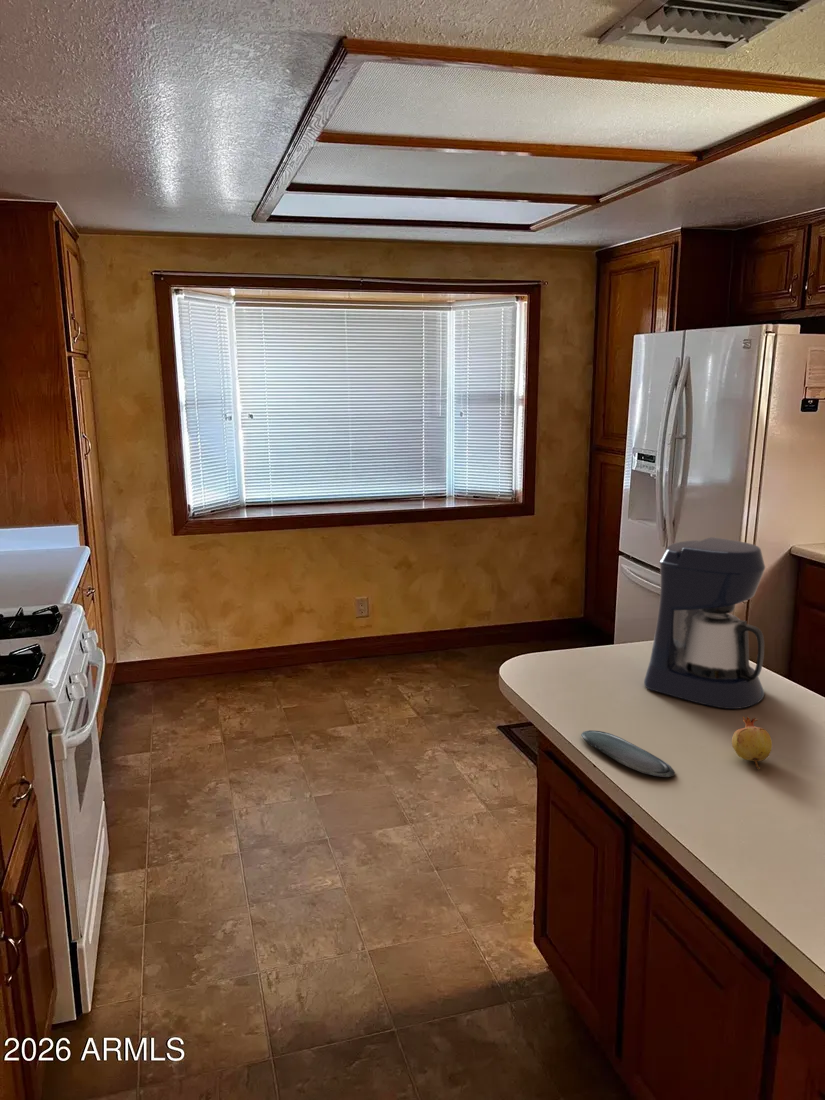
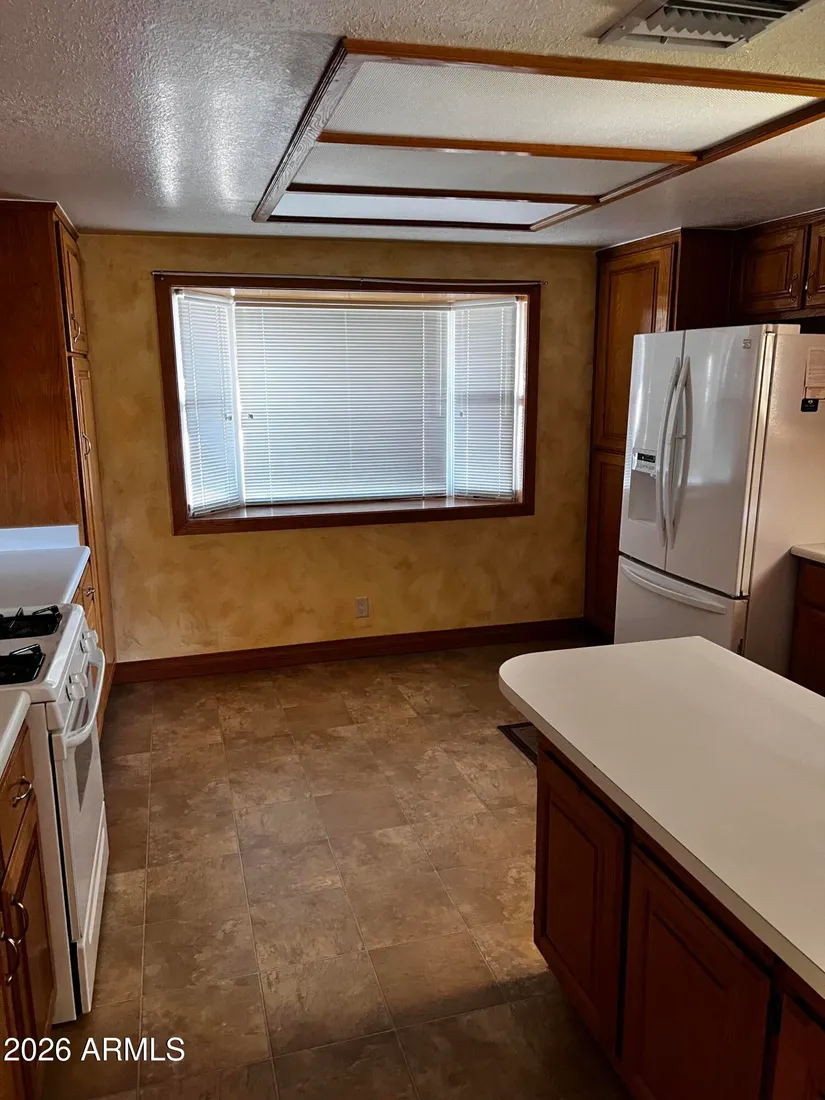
- fruit (752, 740)
- oval tray (625, 752)
- coffee maker (708, 616)
